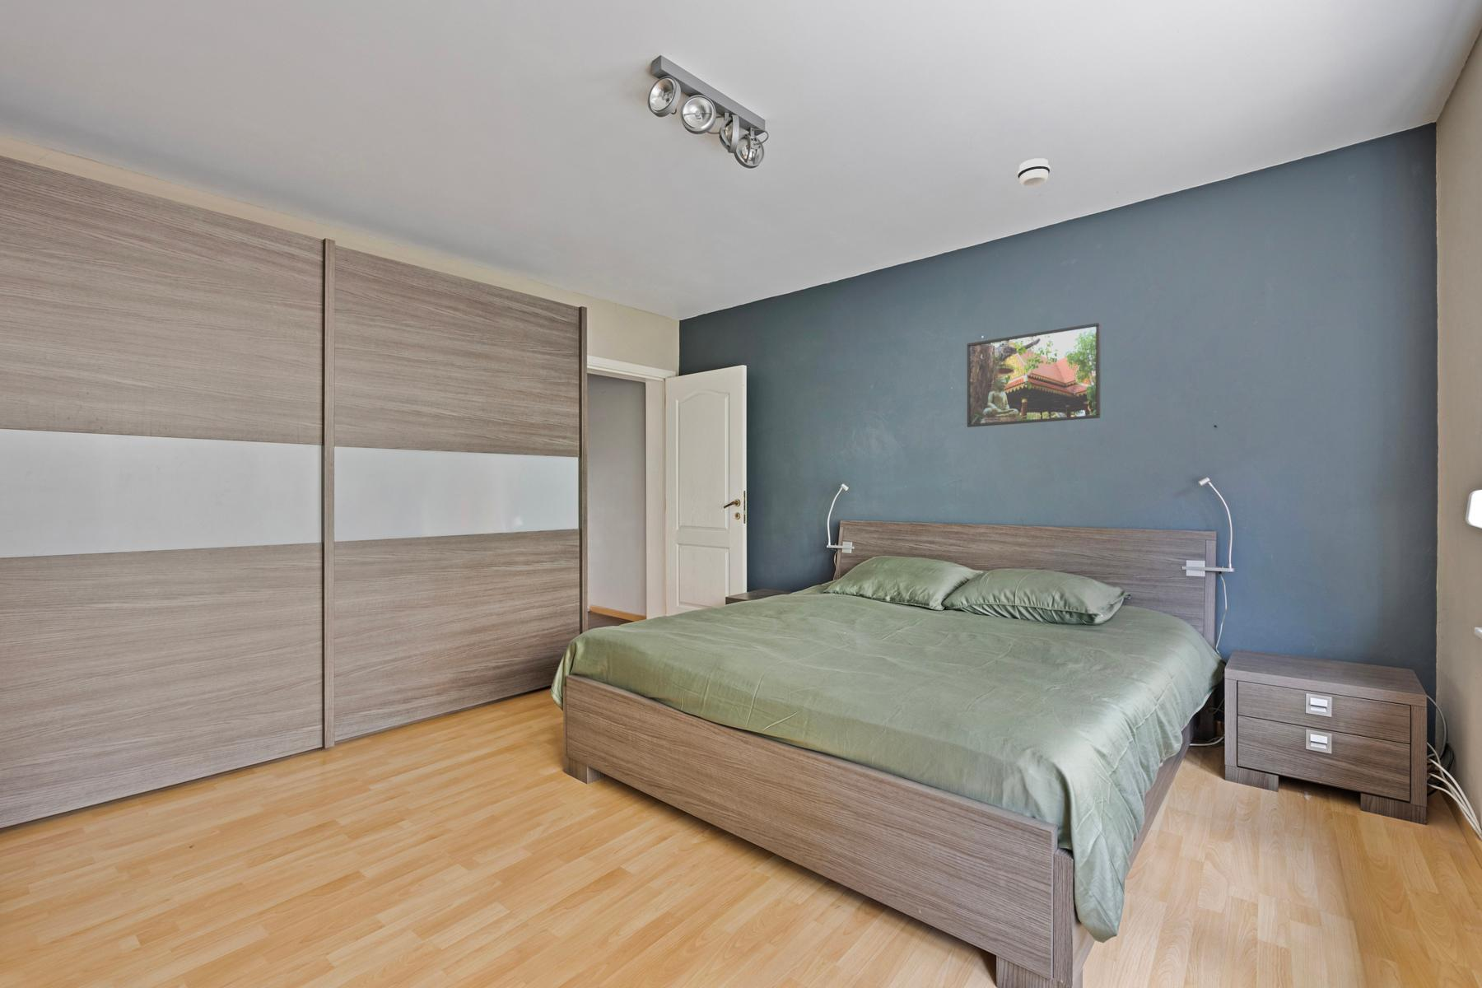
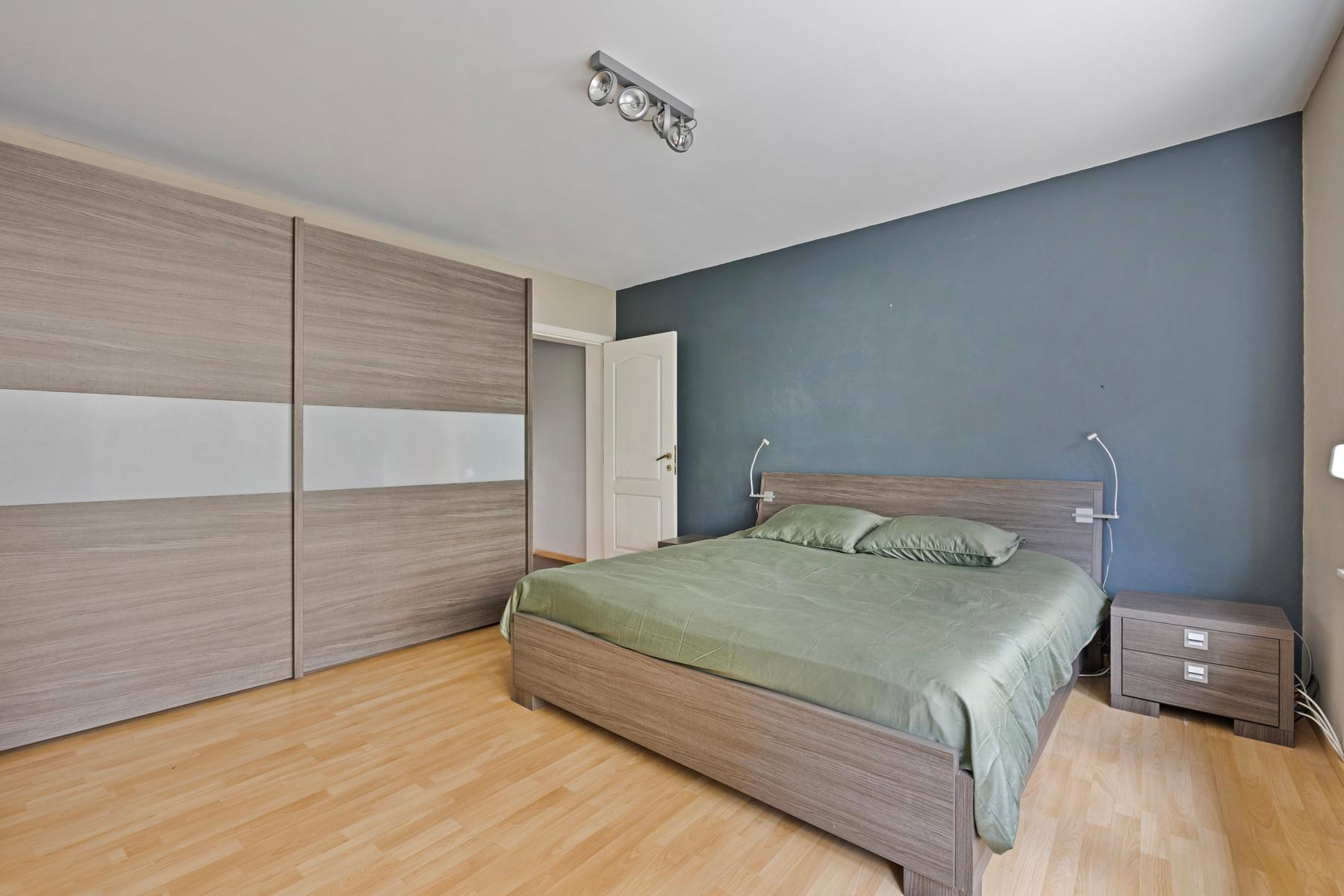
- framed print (1029, 378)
- smoke detector (1033, 173)
